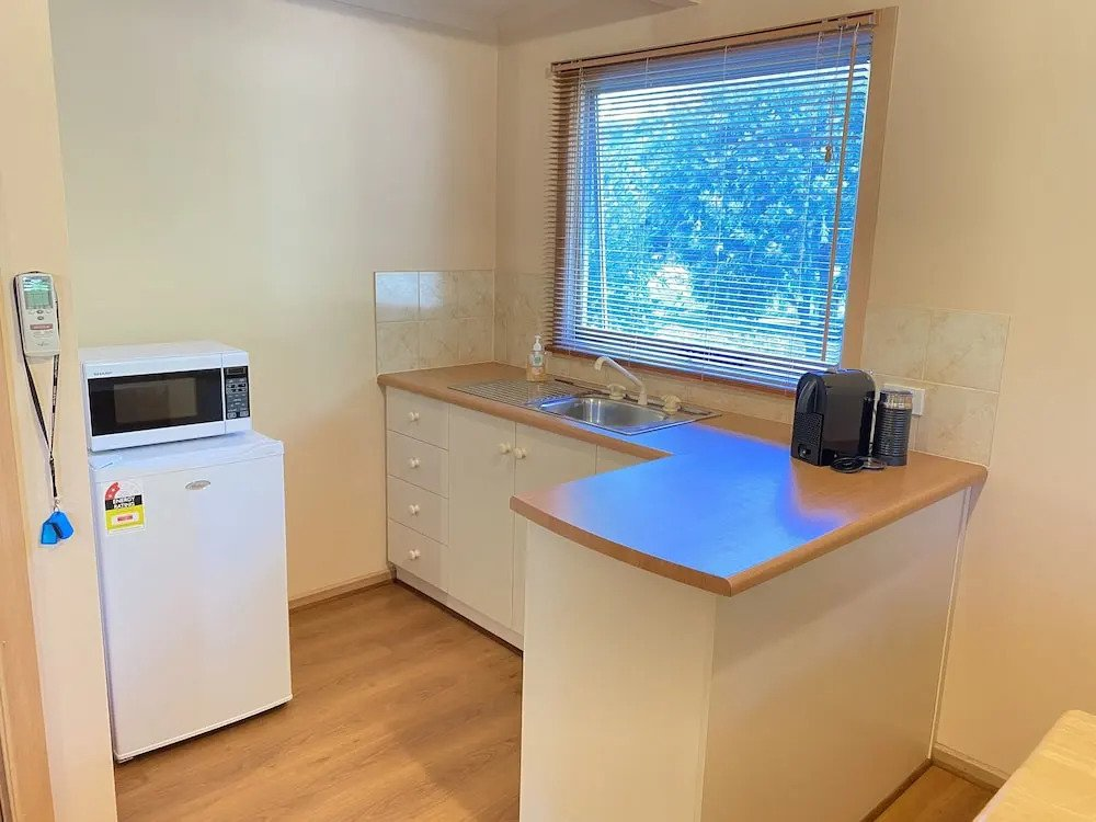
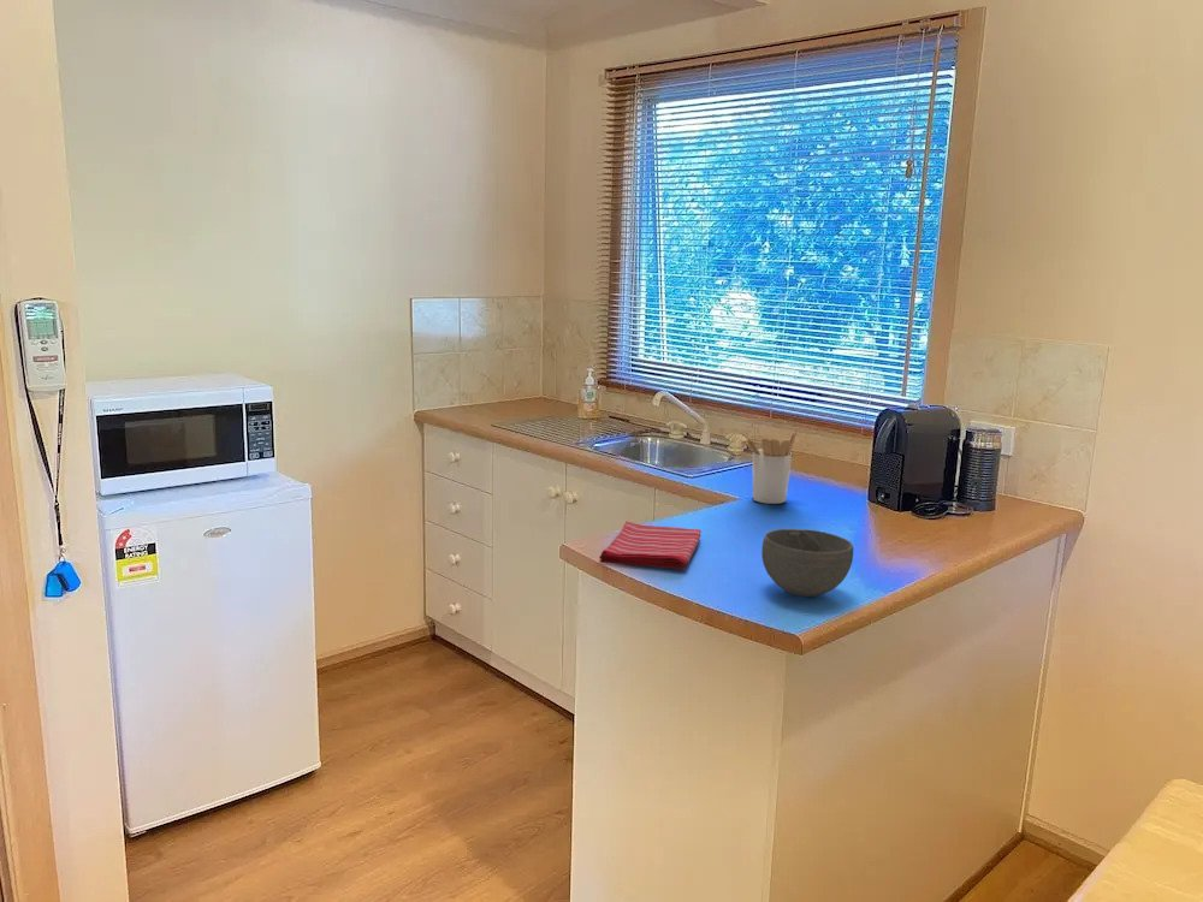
+ bowl (806, 565)
+ dish towel (652, 542)
+ utensil holder (772, 467)
